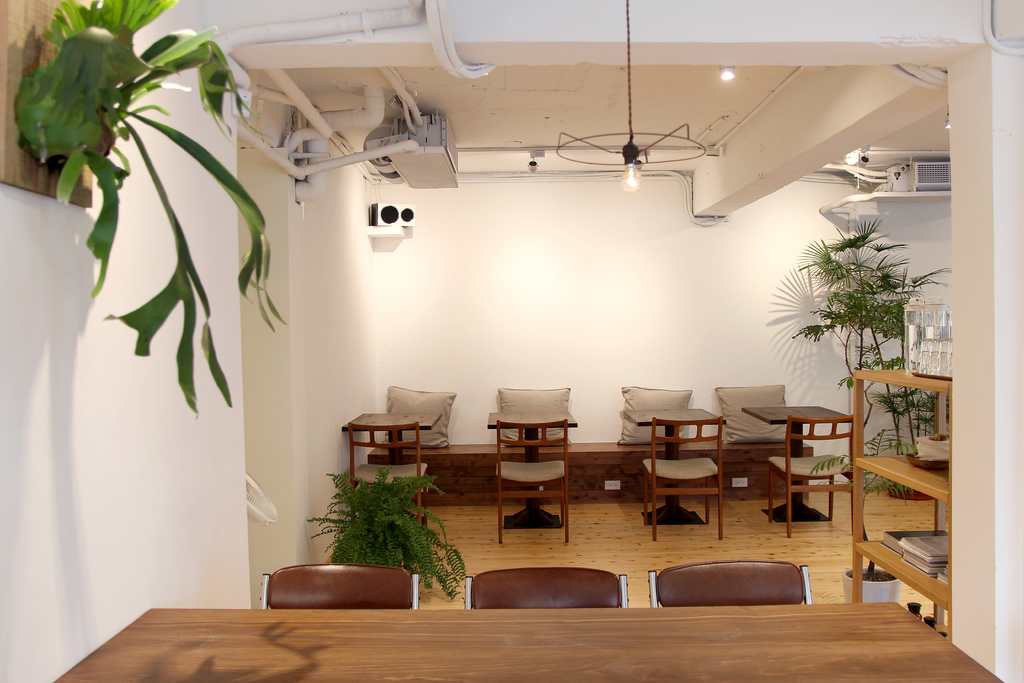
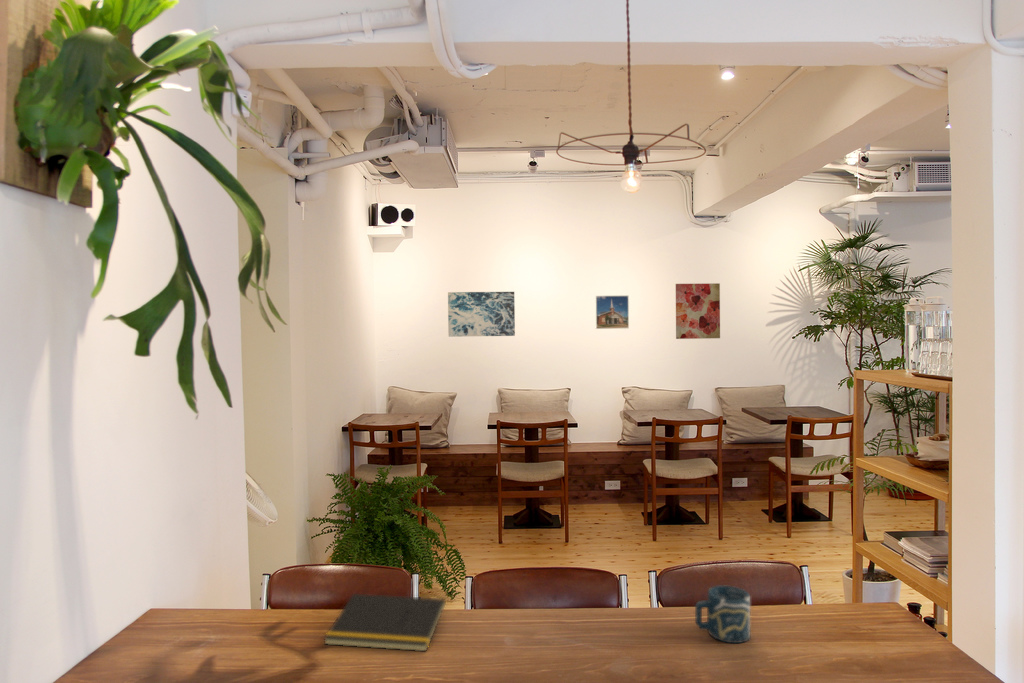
+ cup (722, 613)
+ wall art (697, 311)
+ notepad (387, 620)
+ wall art (481, 314)
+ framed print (611, 312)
